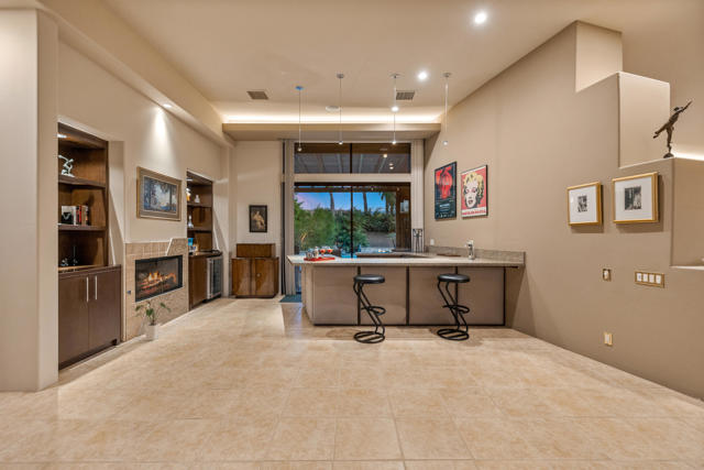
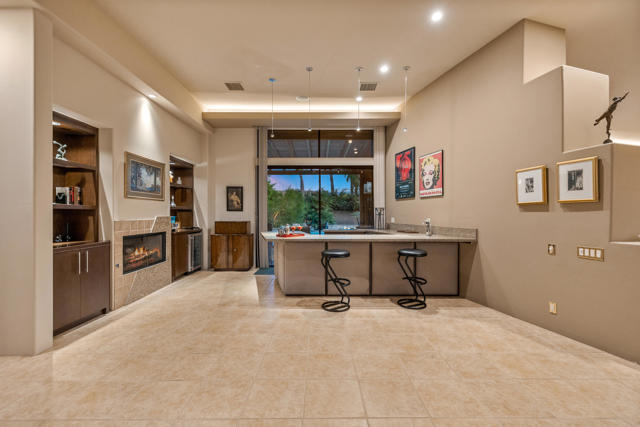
- house plant (153, 319)
